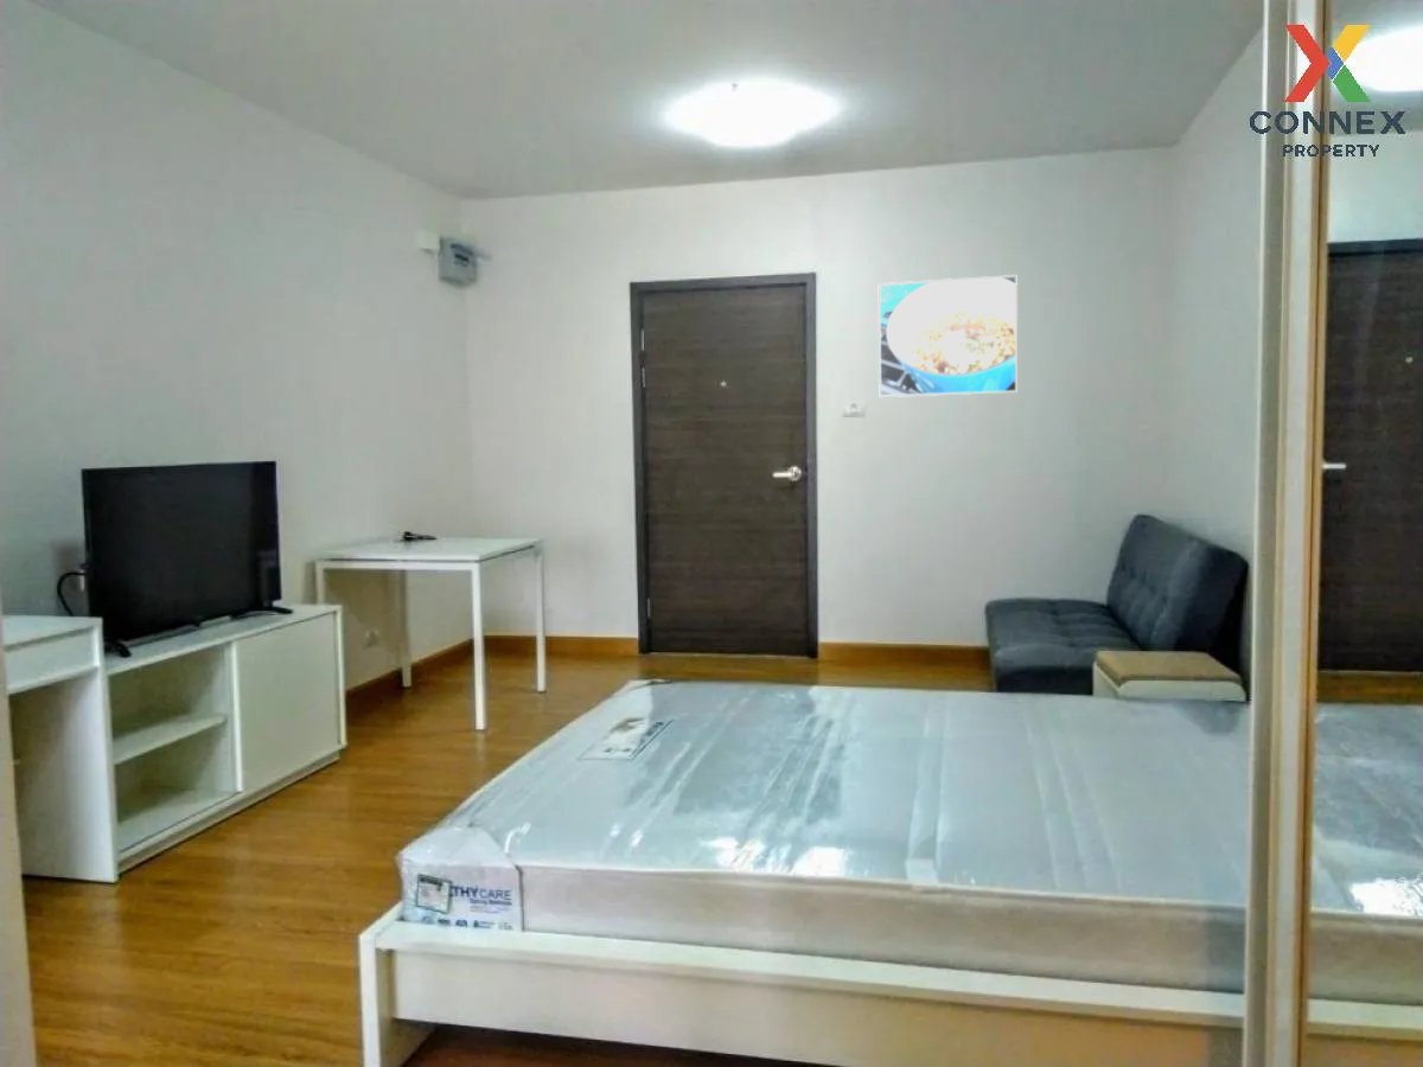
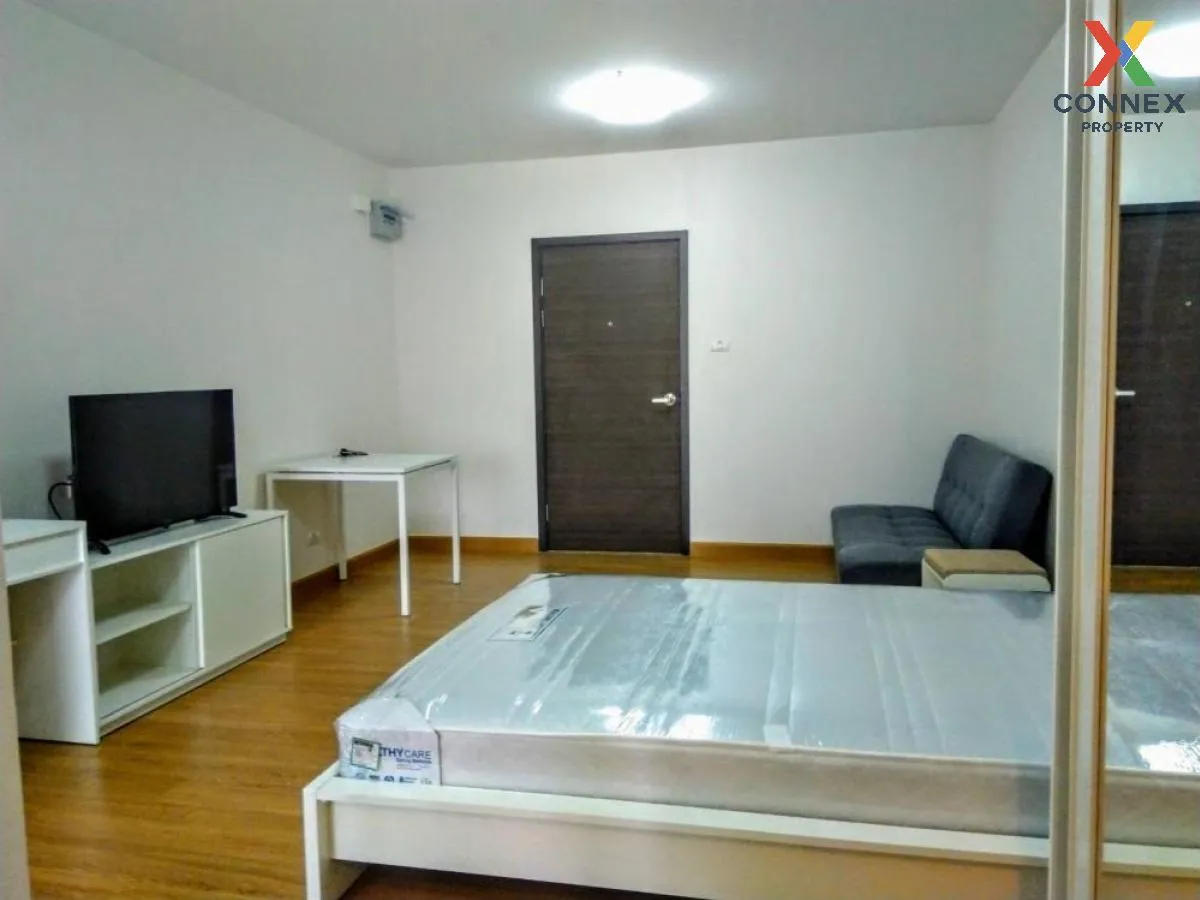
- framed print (946, 337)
